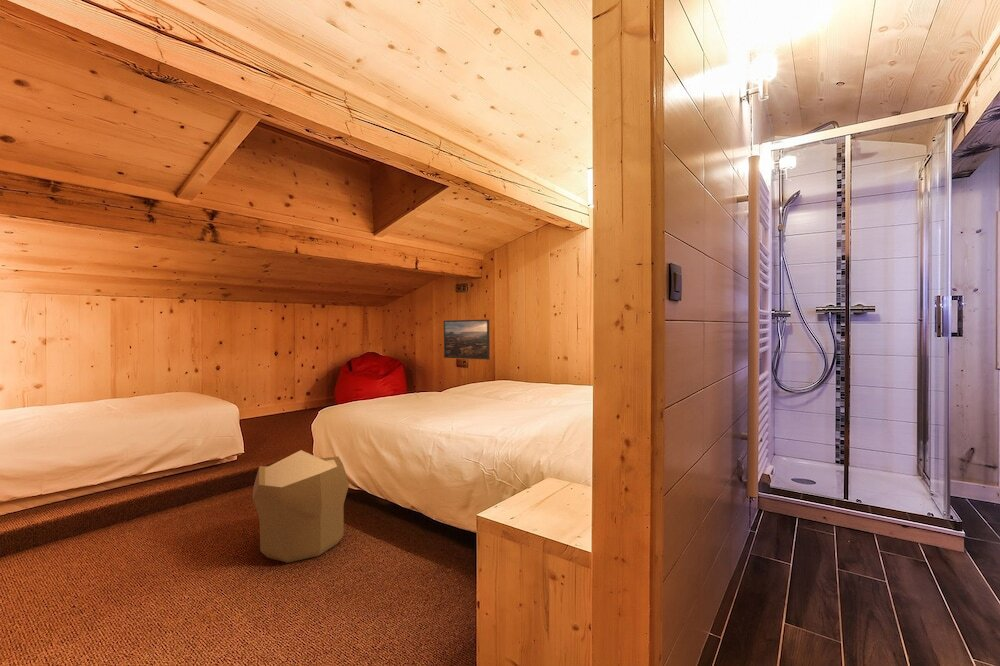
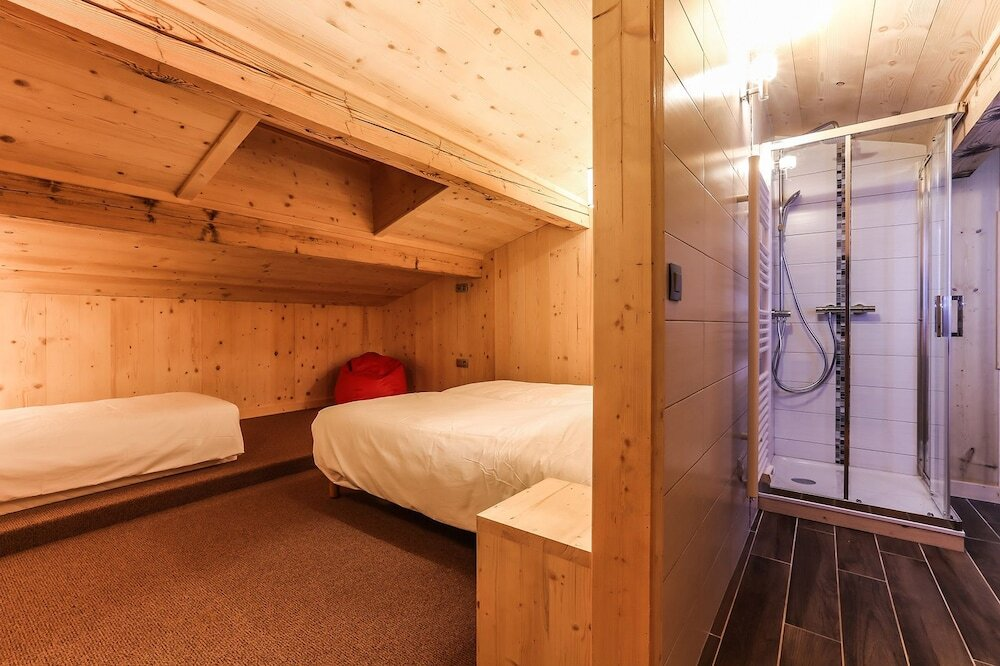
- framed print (465, 339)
- pouf (301, 497)
